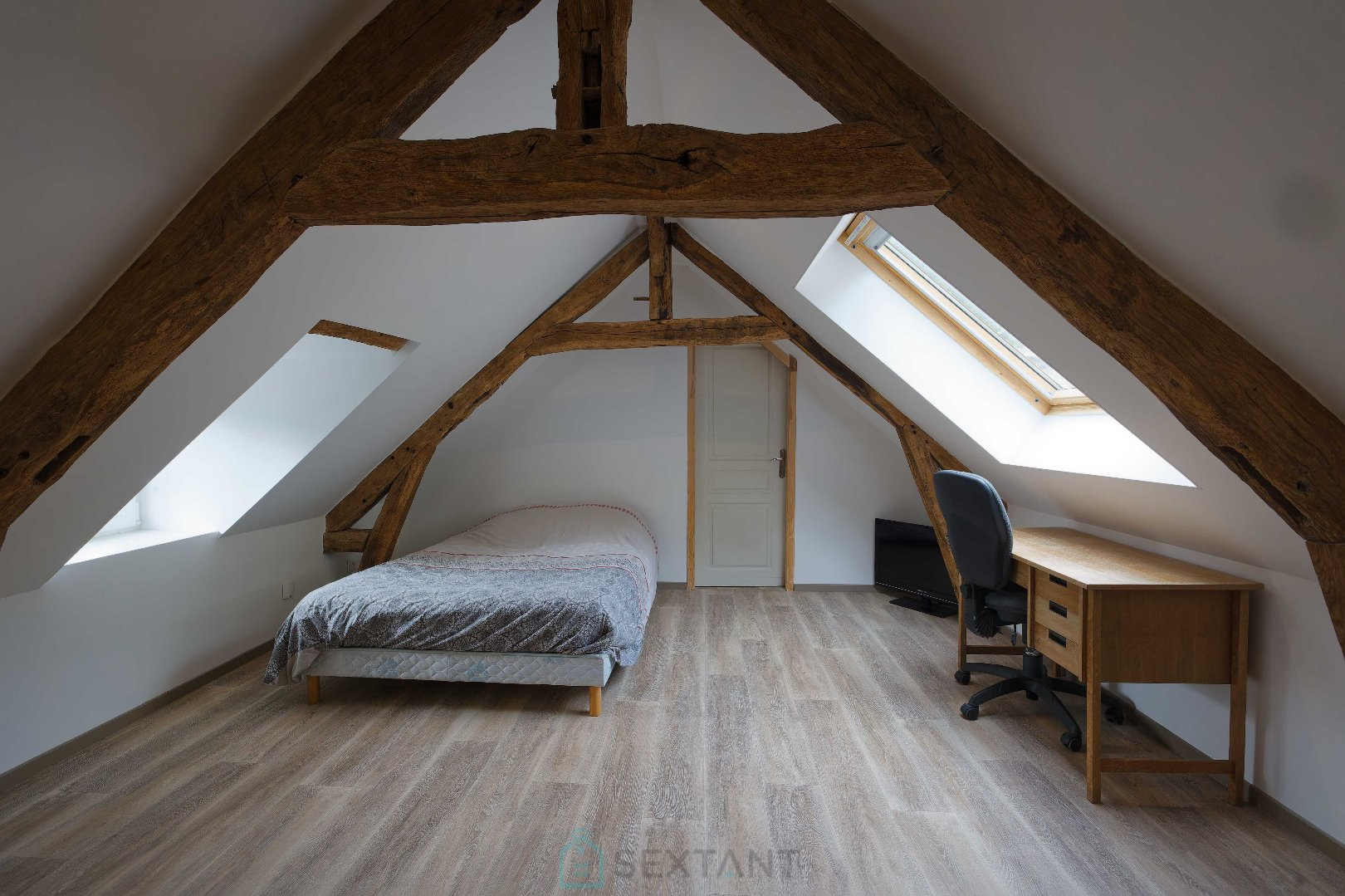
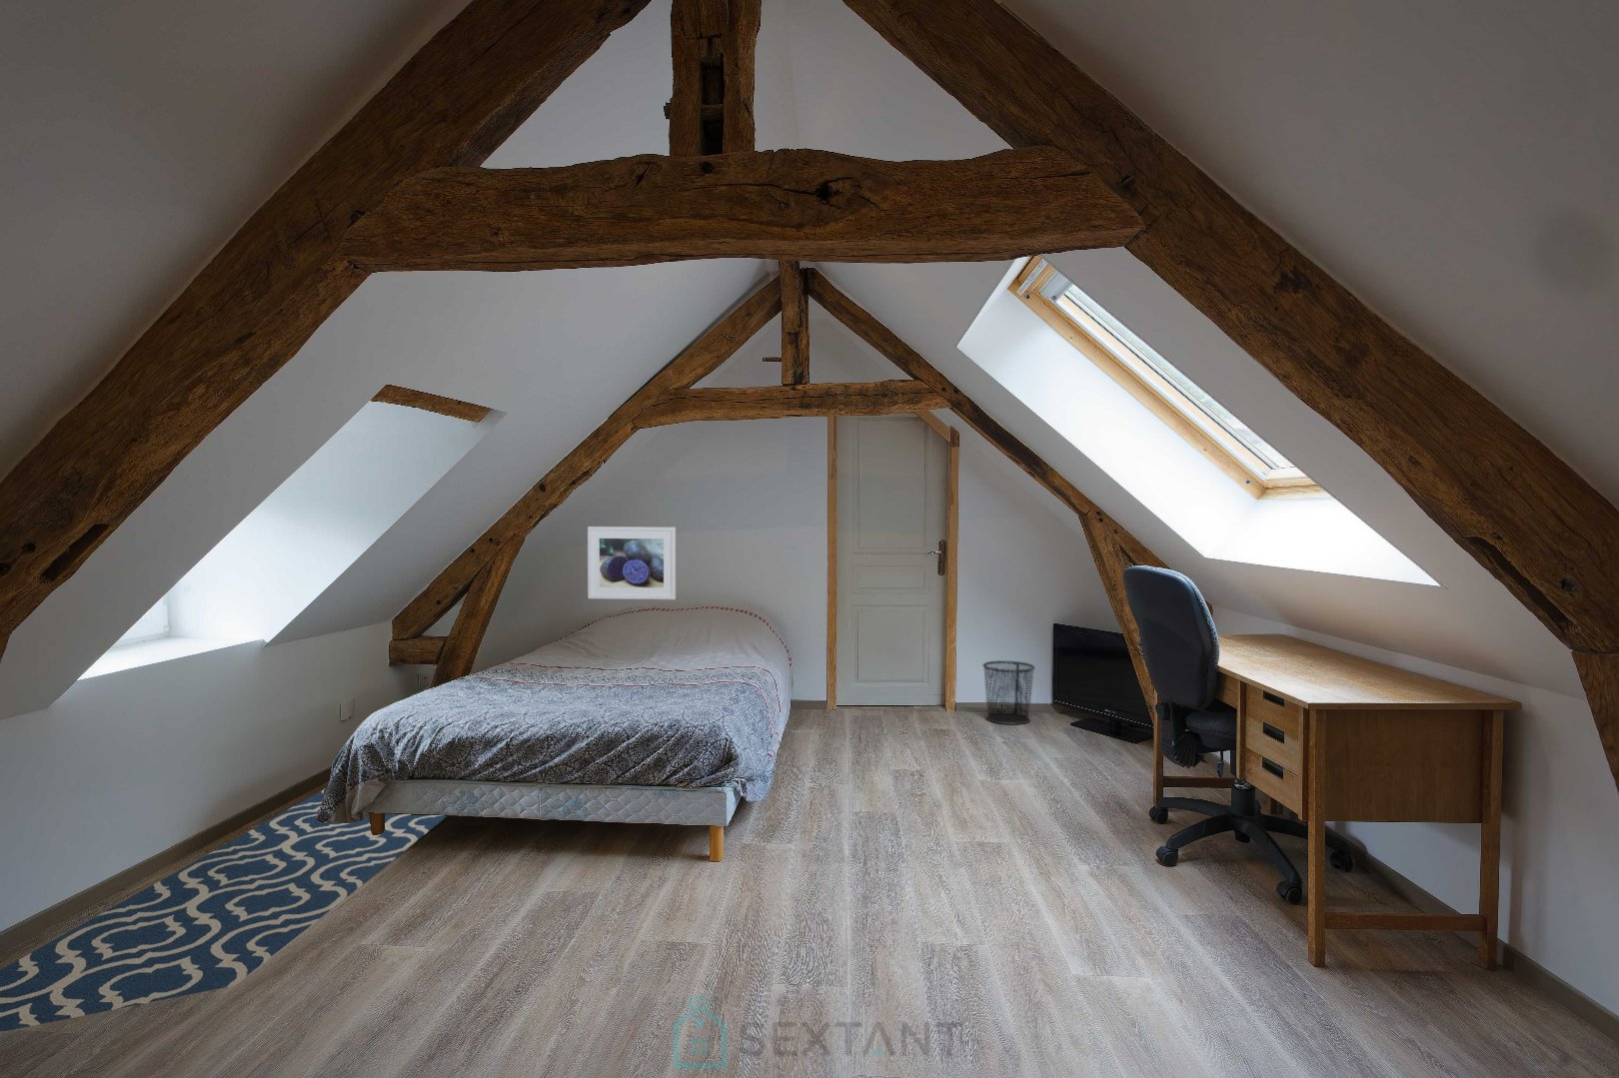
+ waste bin (1008, 692)
+ rug (321, 843)
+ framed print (632, 563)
